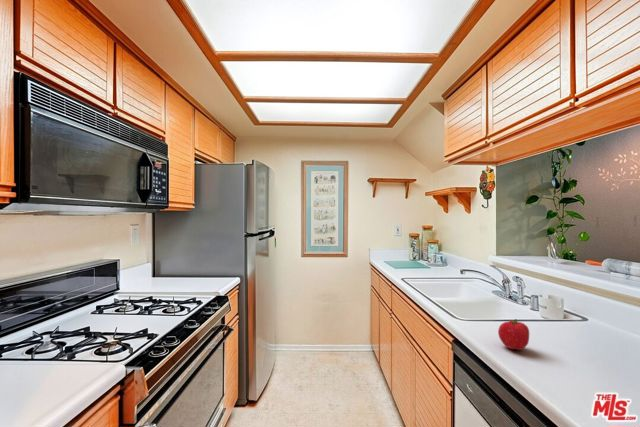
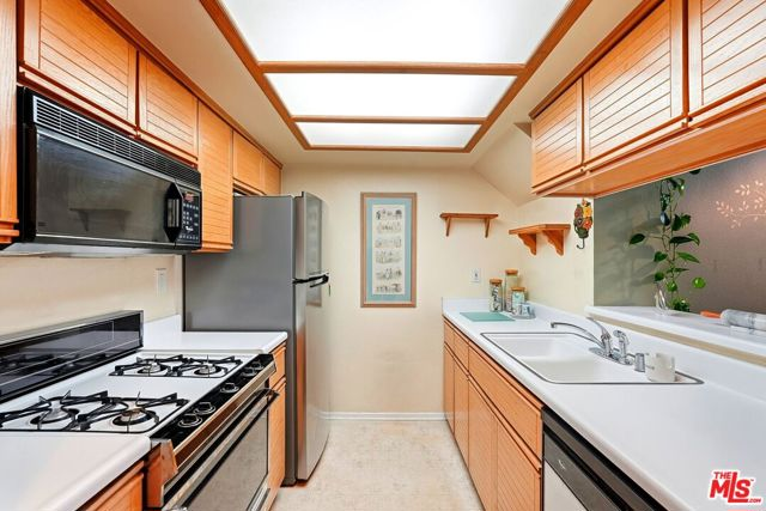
- fruit (513, 333)
